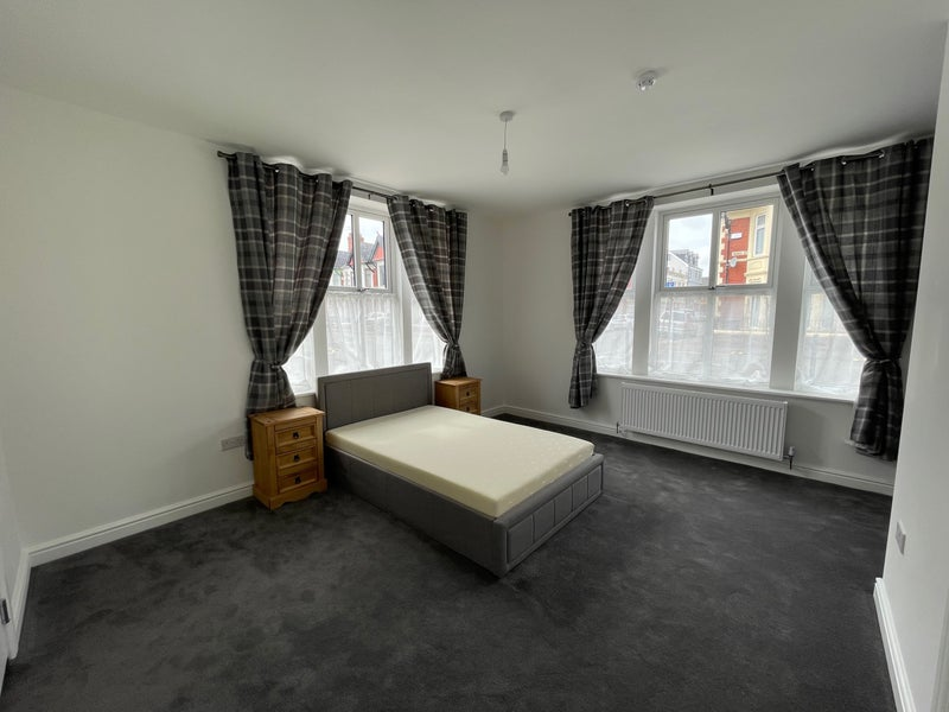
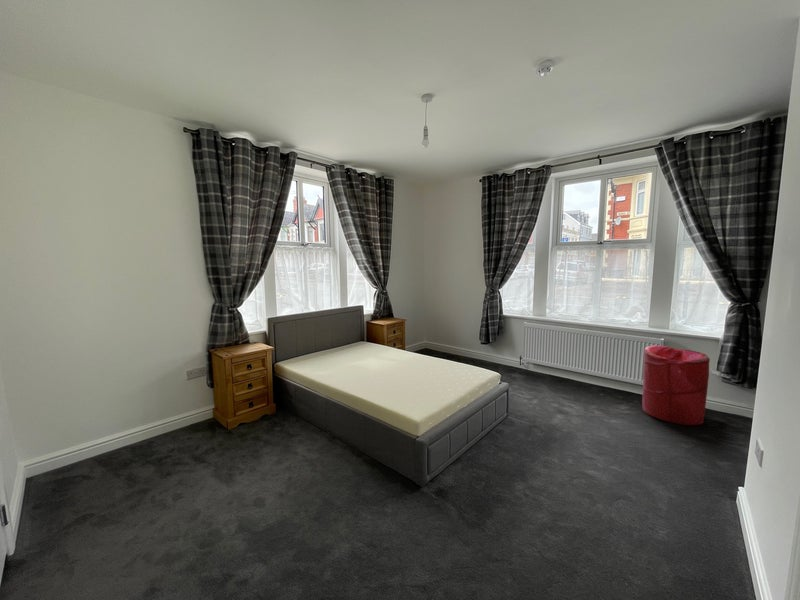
+ laundry hamper (673, 382)
